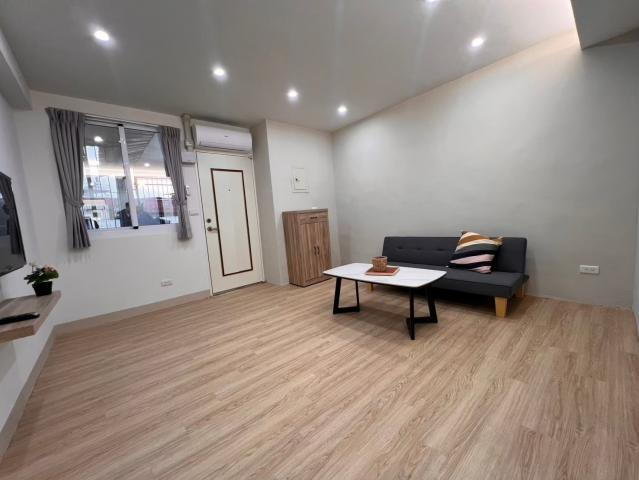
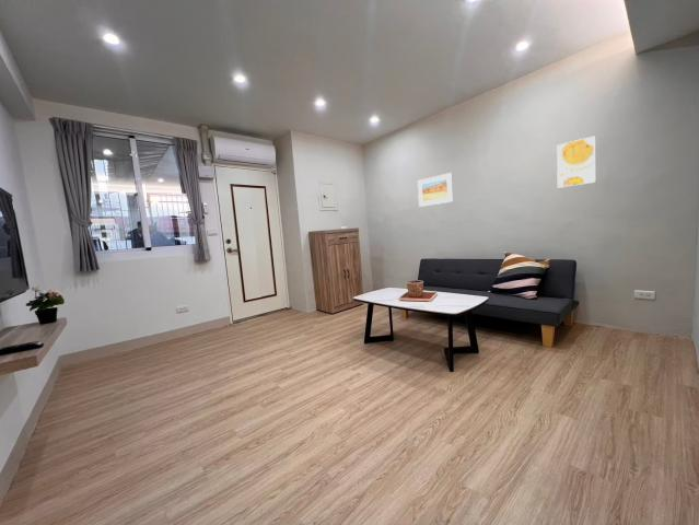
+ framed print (434, 190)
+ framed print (575, 163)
